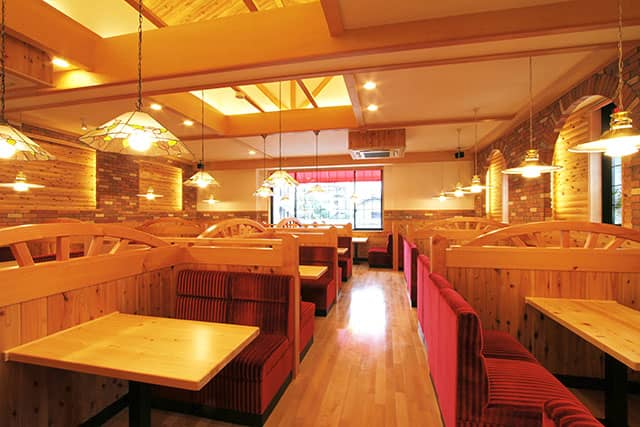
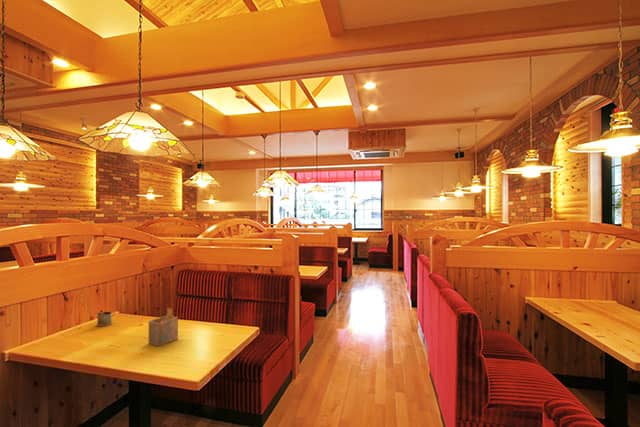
+ napkin holder (163, 326)
+ tea glass holder (106, 316)
